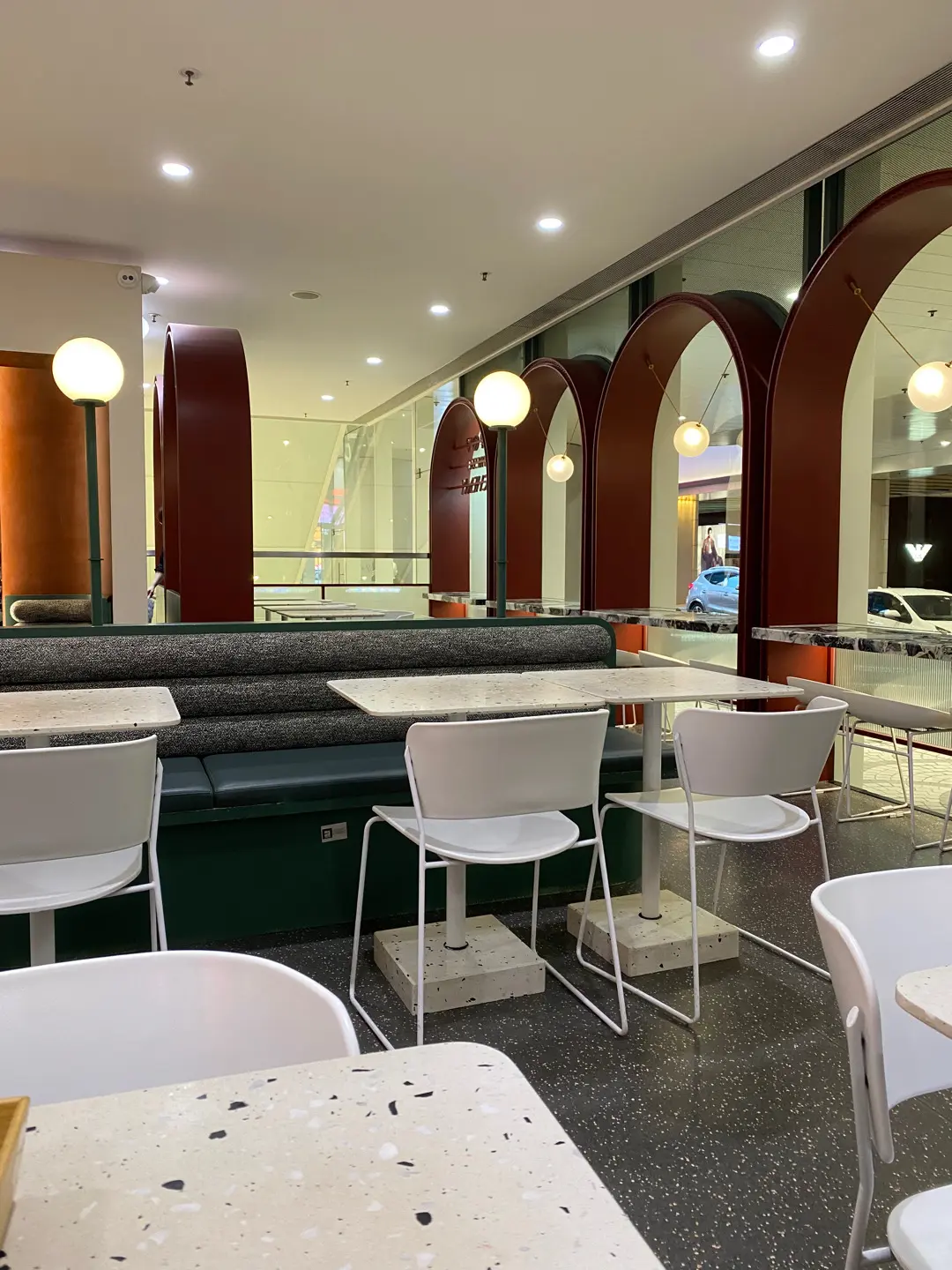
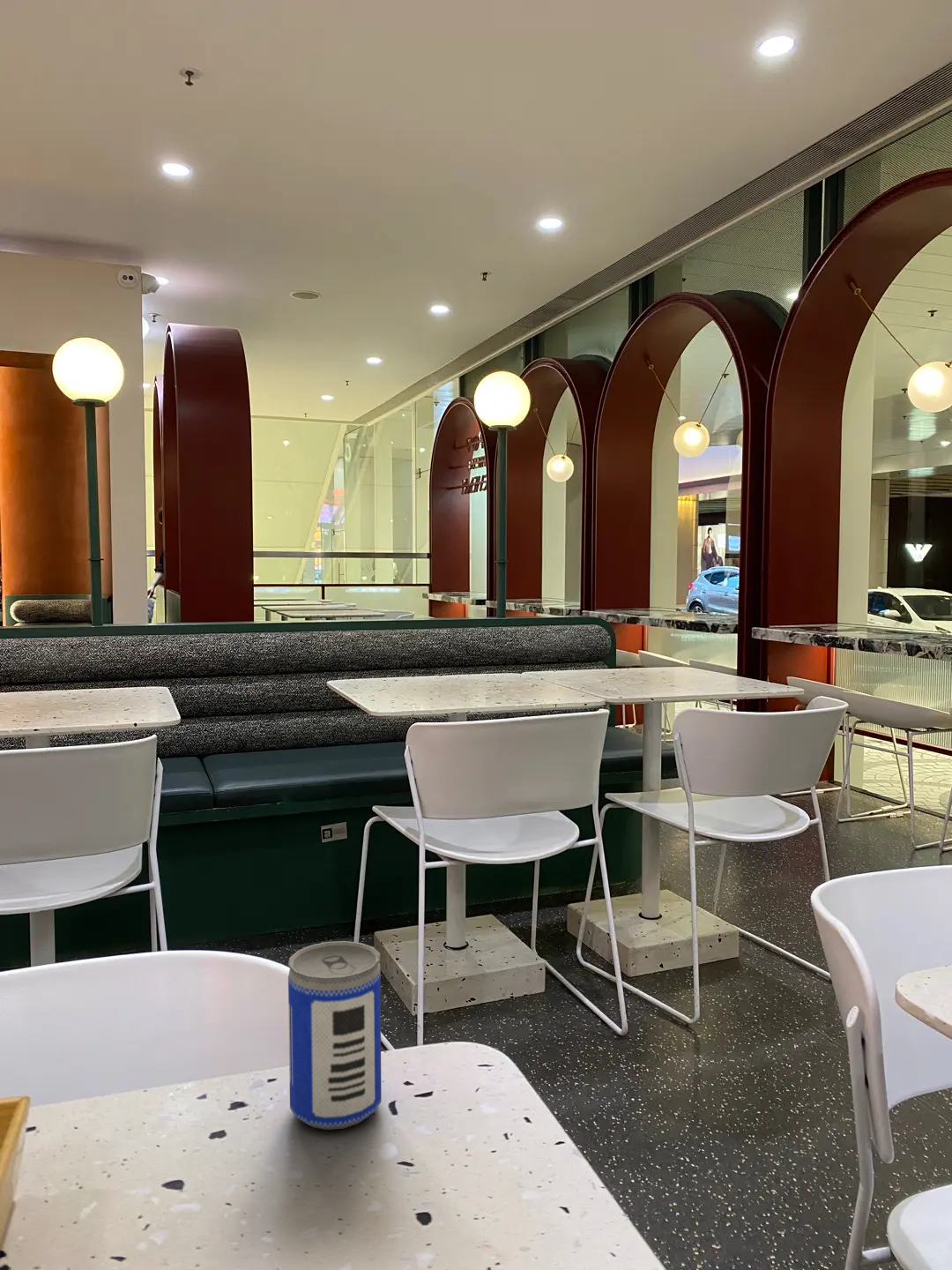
+ beer can (335, 1033)
